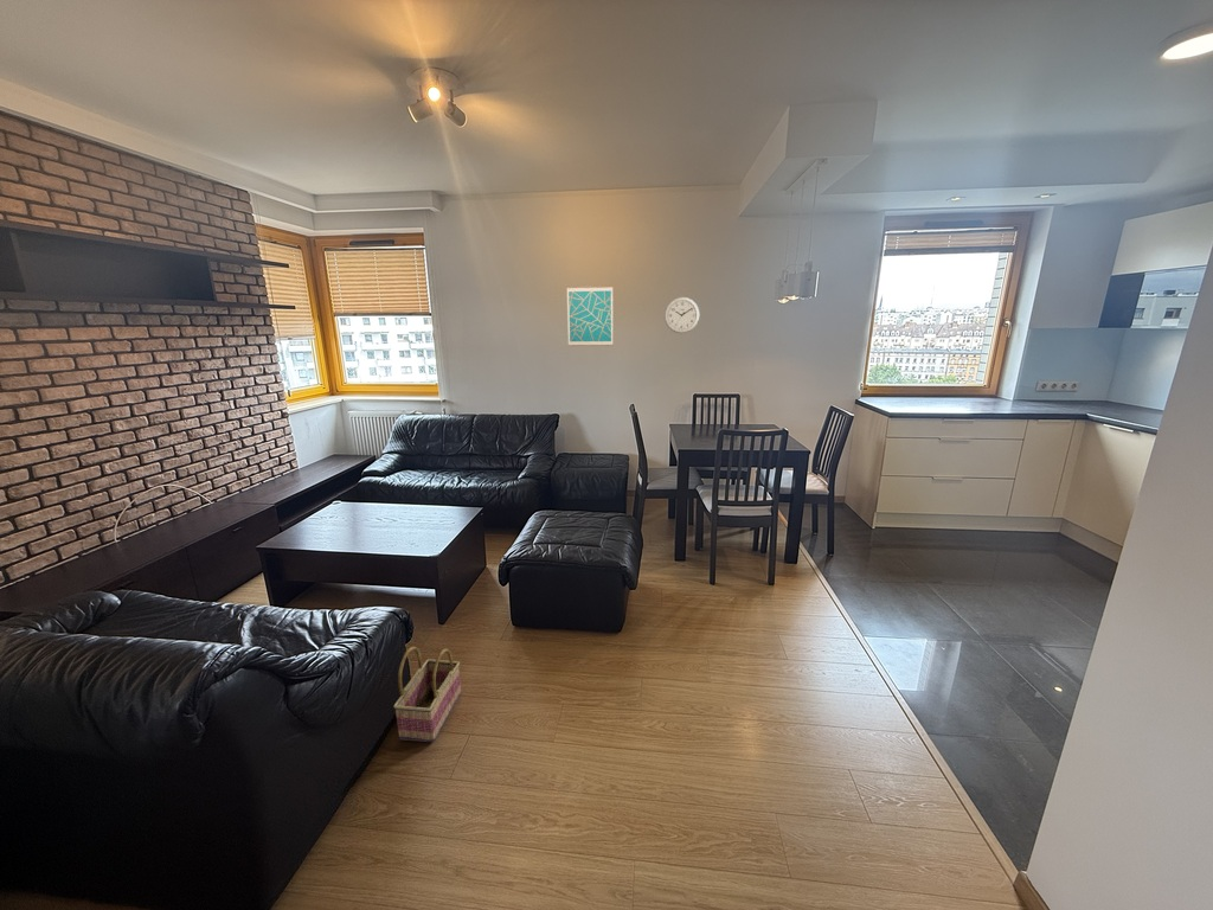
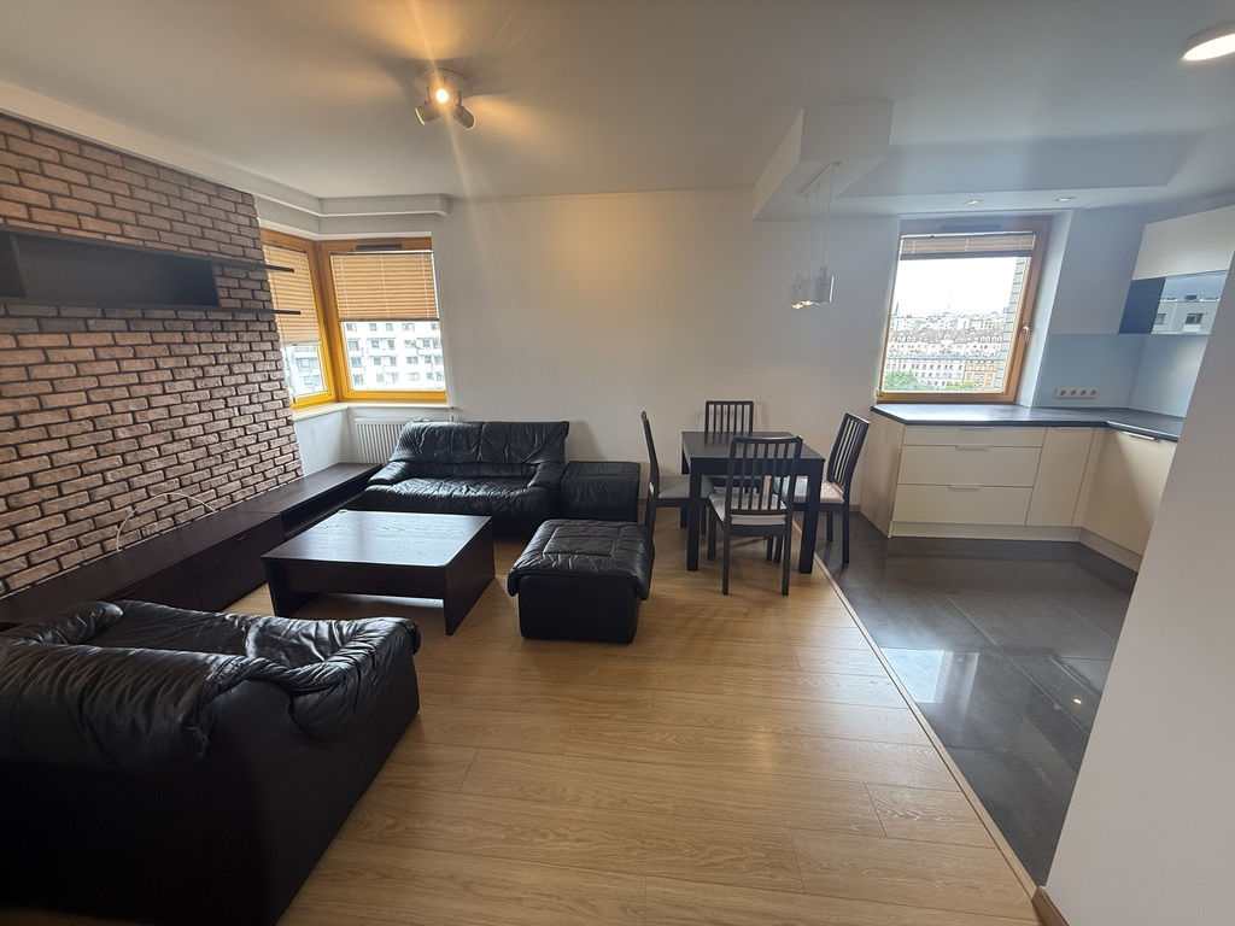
- basket (428, 682)
- wall clock (681, 315)
- wall art (590, 316)
